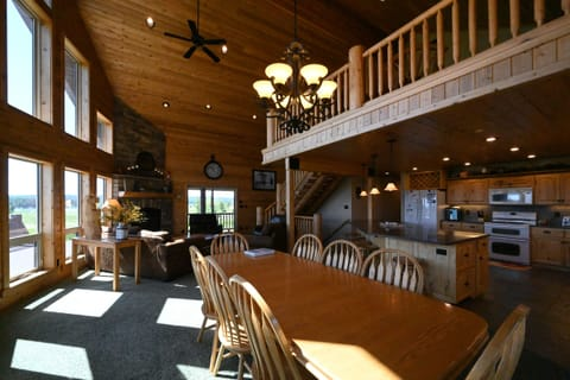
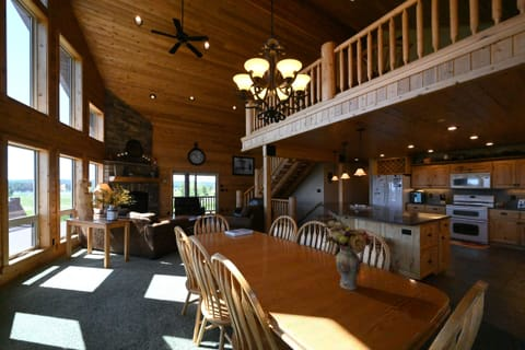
+ flower arrangement (347, 253)
